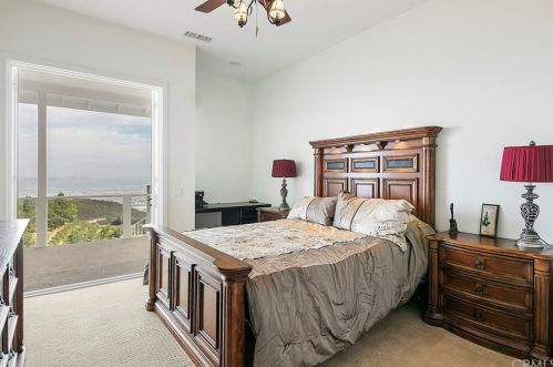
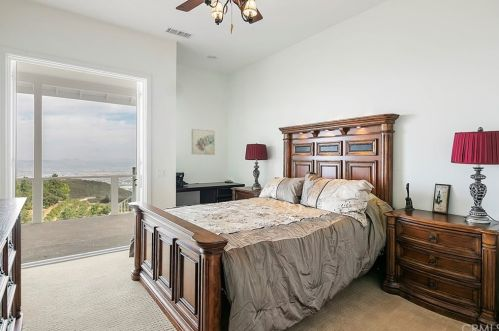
+ wall art (203, 142)
